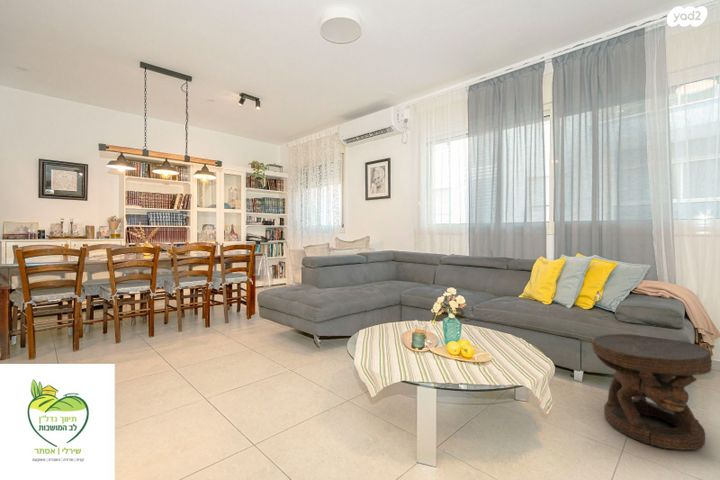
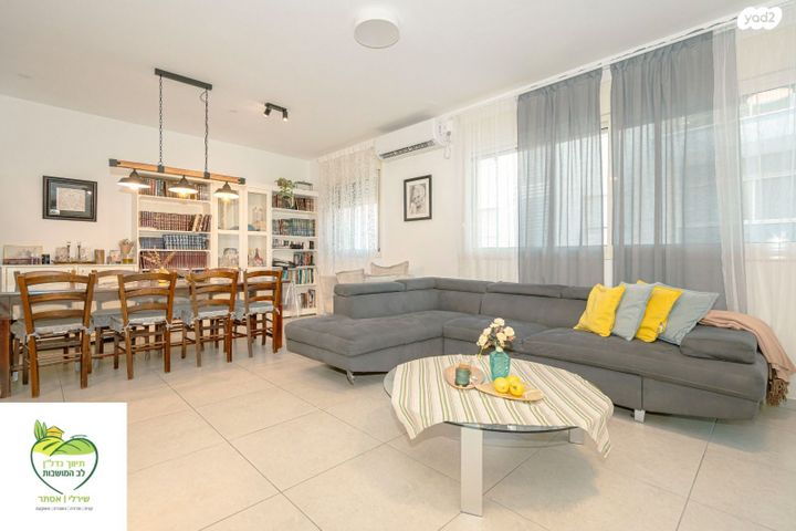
- side table (649, 384)
